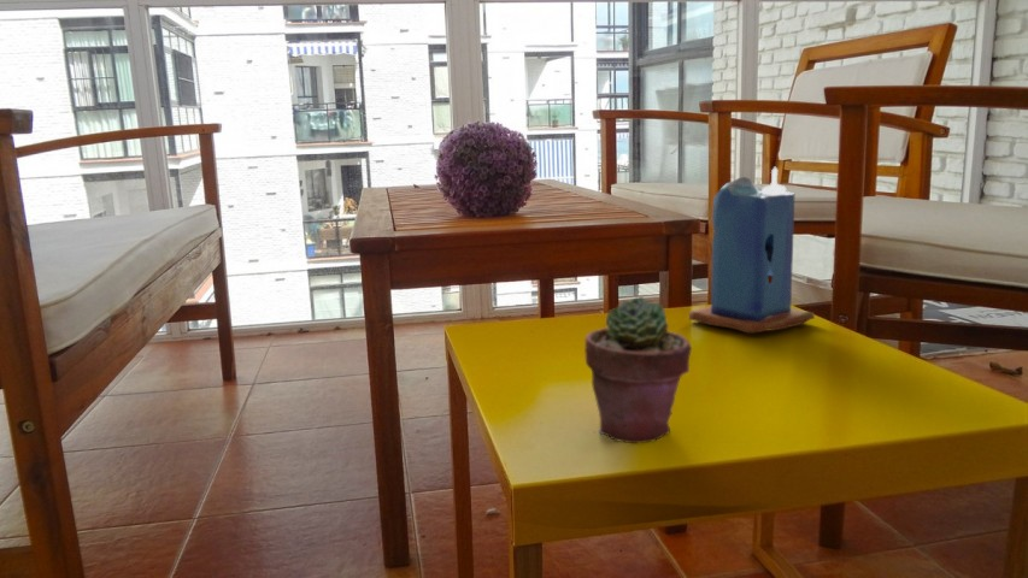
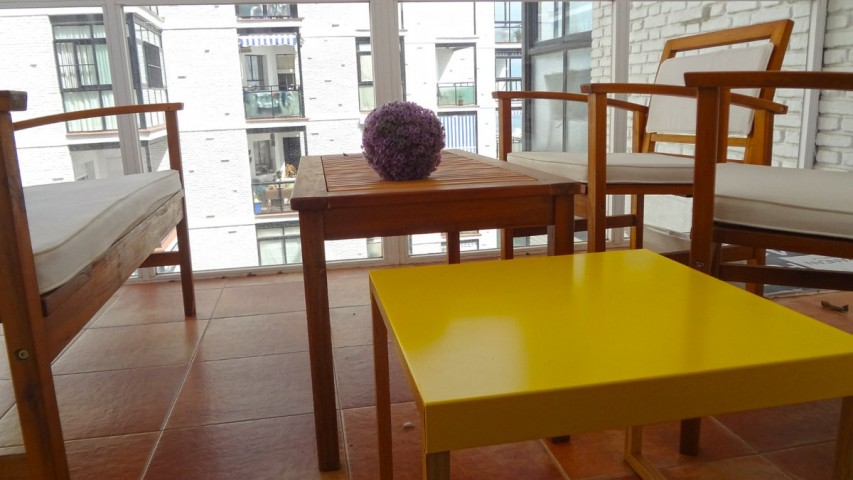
- candle (752, 246)
- potted succulent (636, 365)
